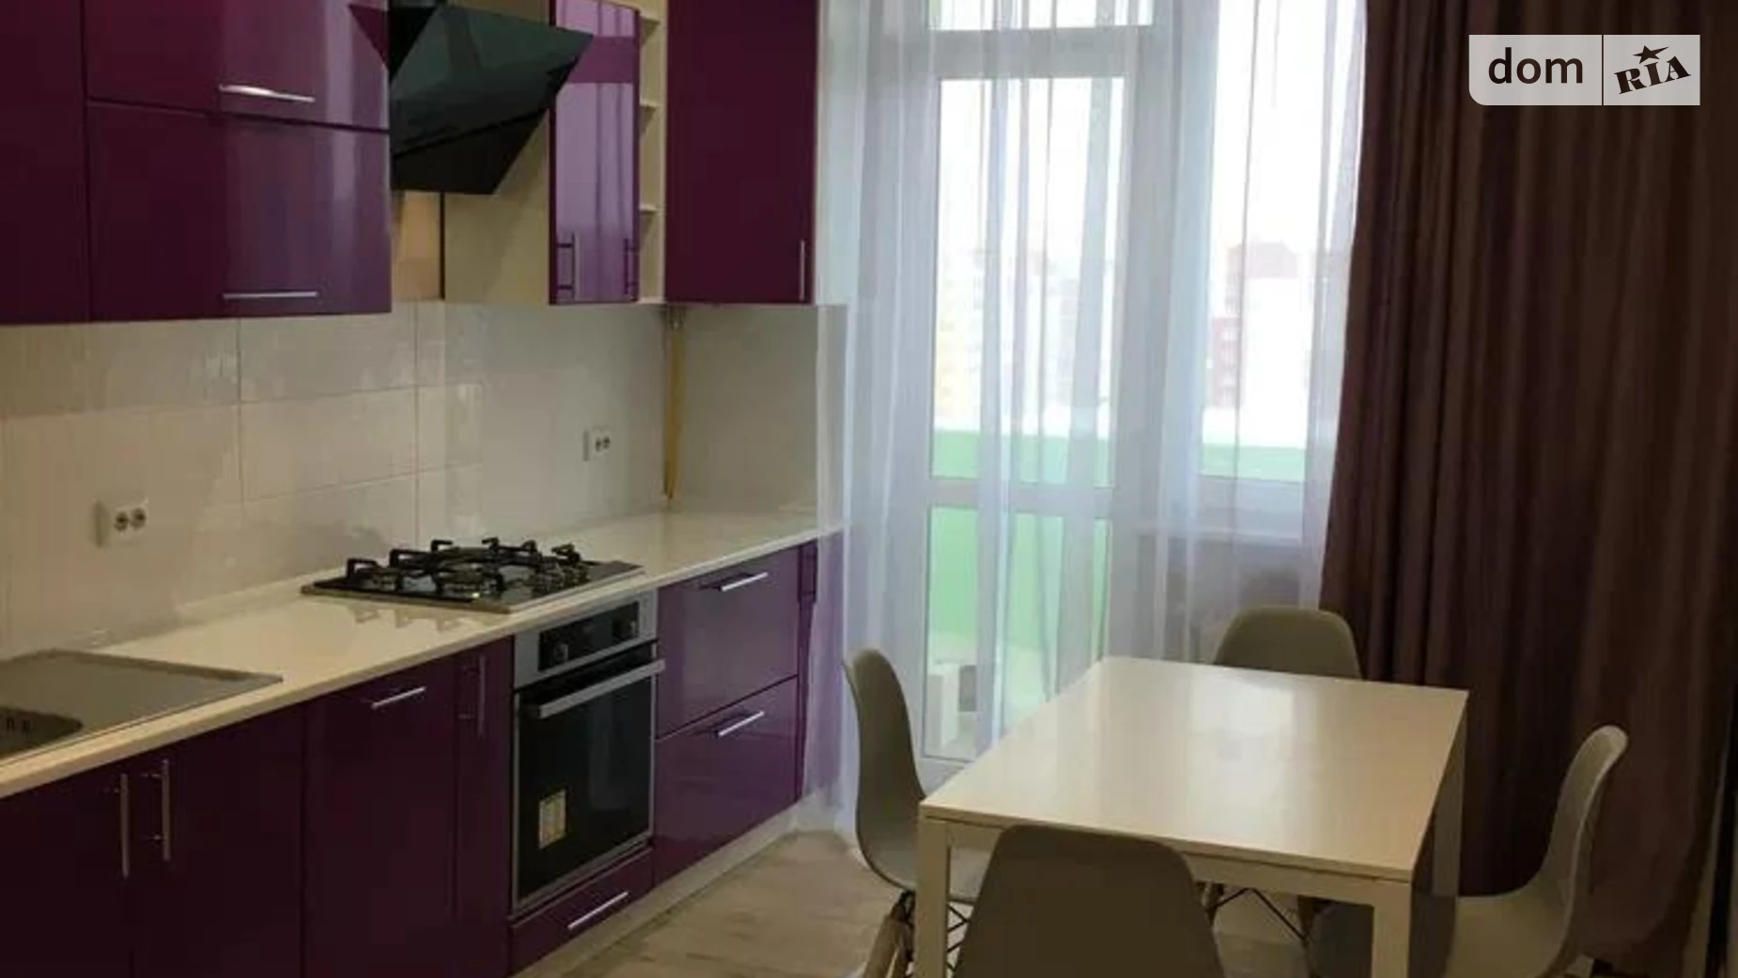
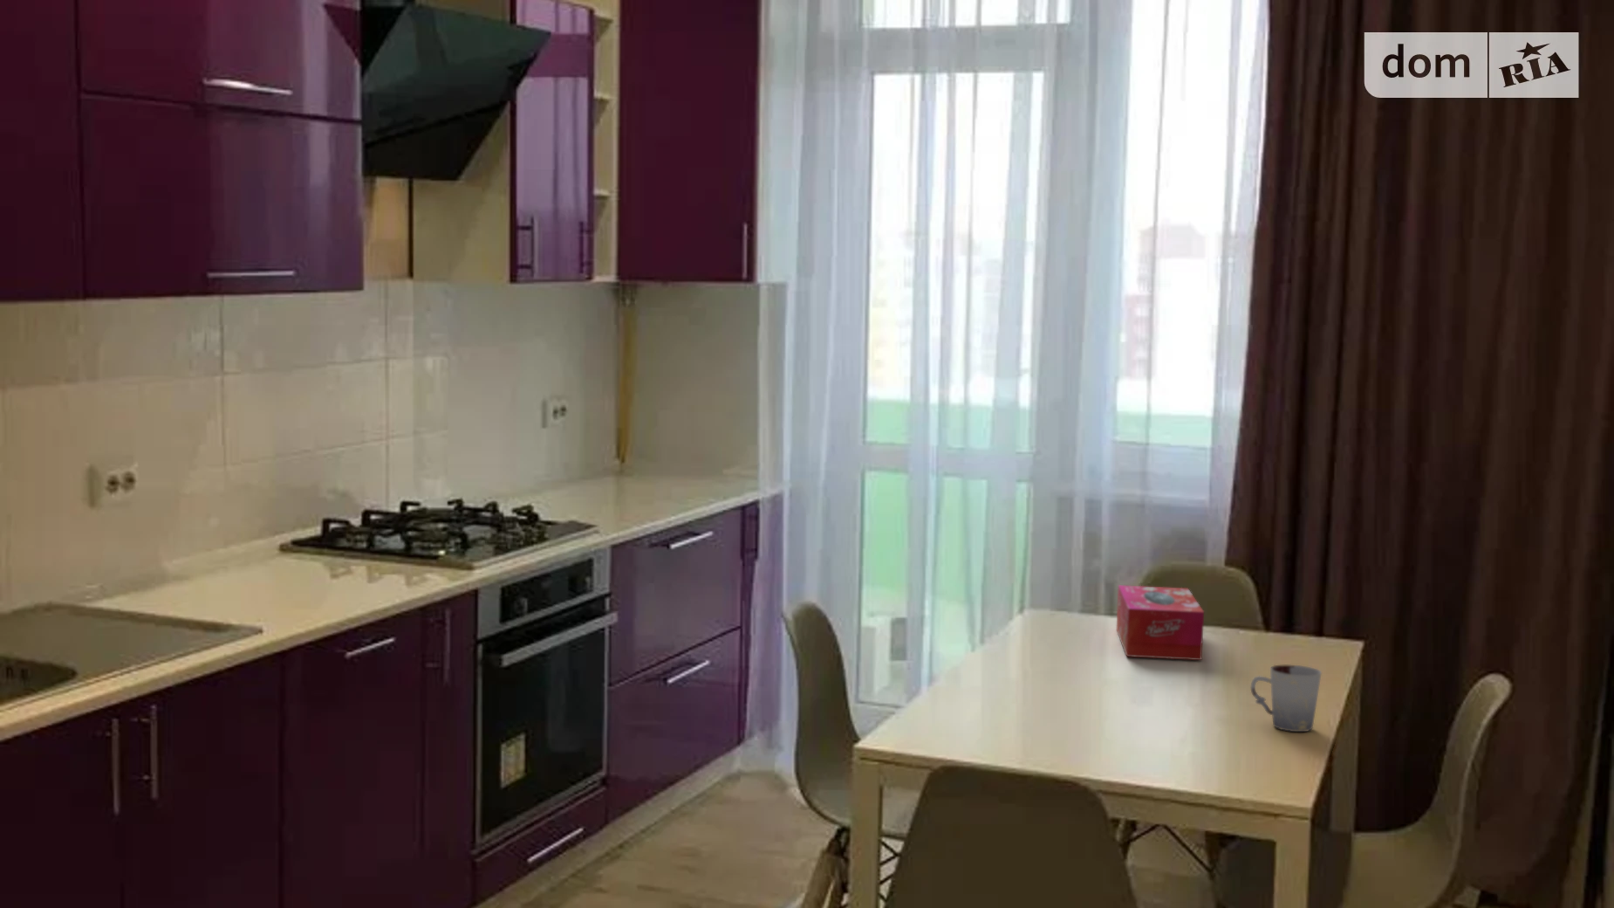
+ cup (1285, 696)
+ tissue box (1157, 621)
